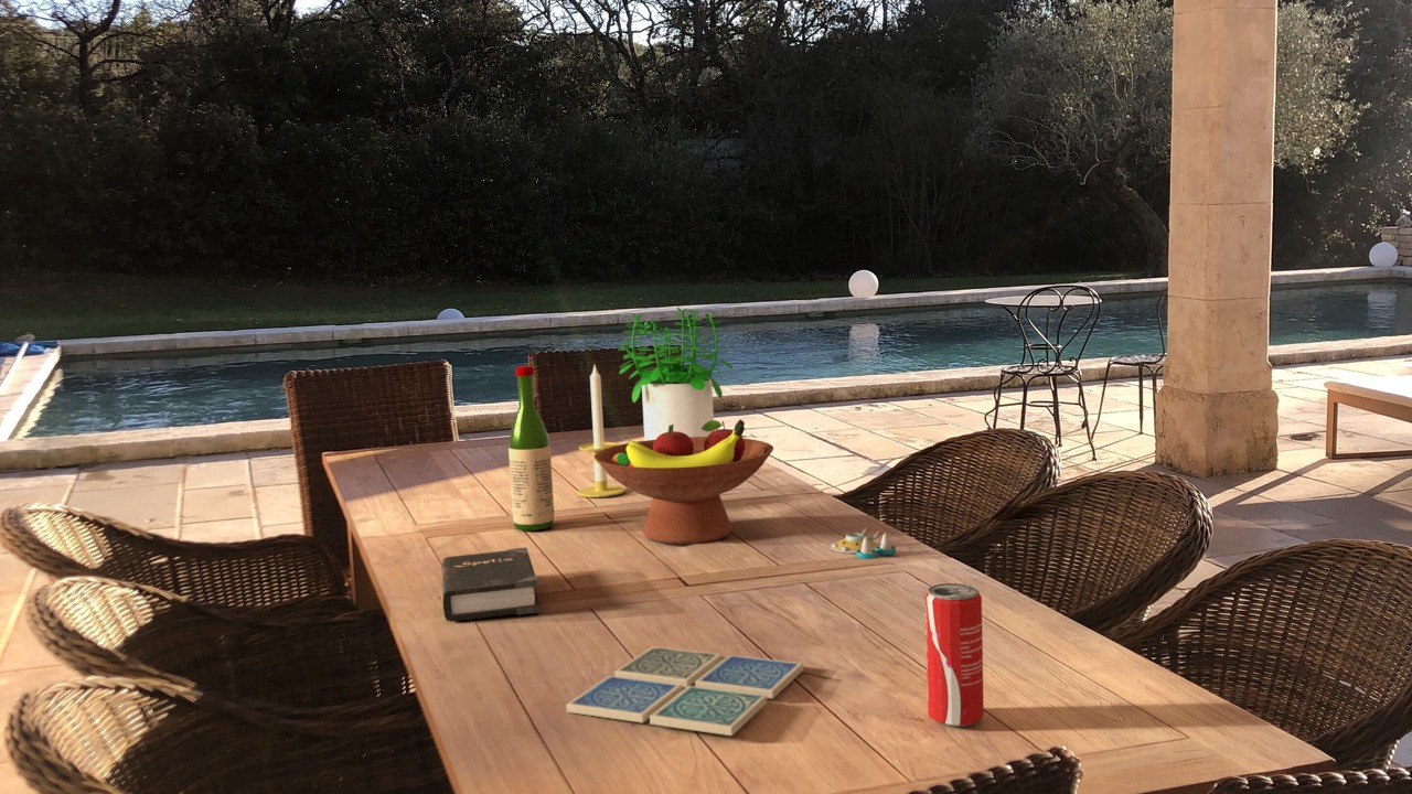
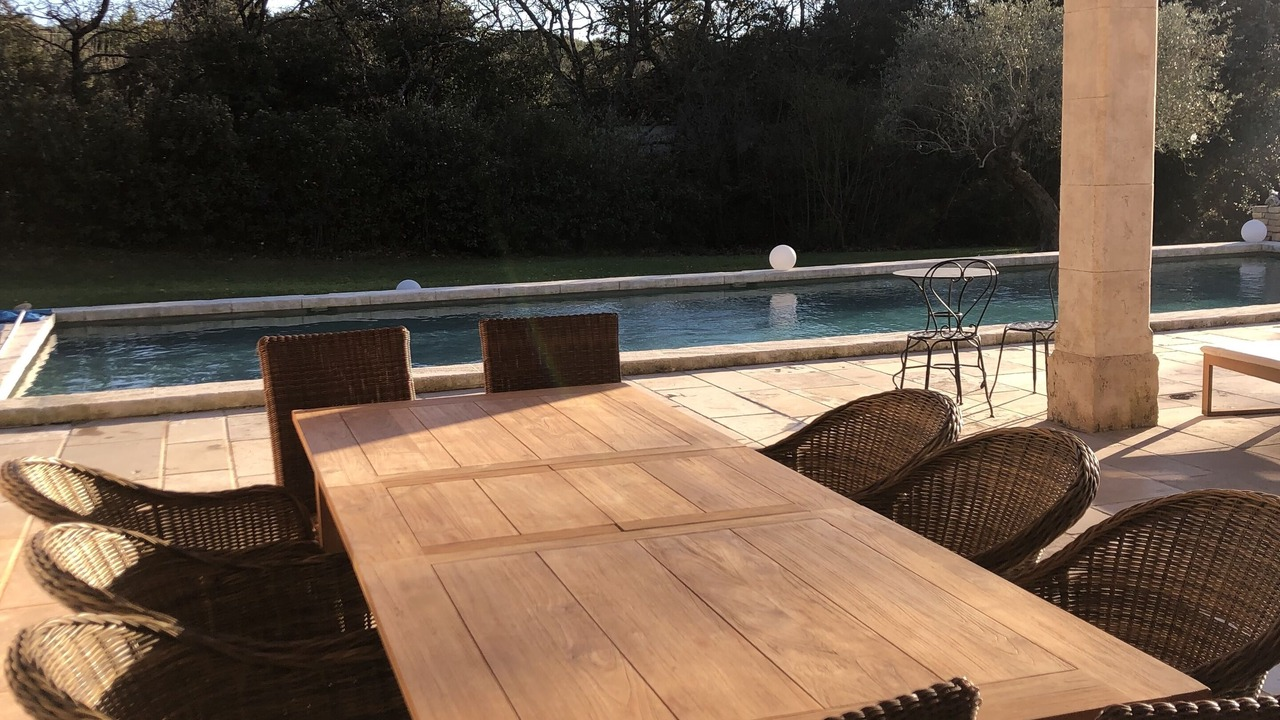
- wine bottle (528, 447)
- potted plant (675, 382)
- beverage can (954, 654)
- drink coaster (688, 686)
- candle (598, 428)
- fruit bowl (684, 476)
- hardback book (488, 582)
- salt and pepper shaker set (862, 539)
